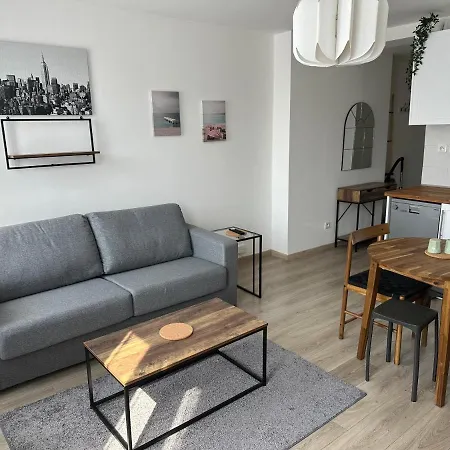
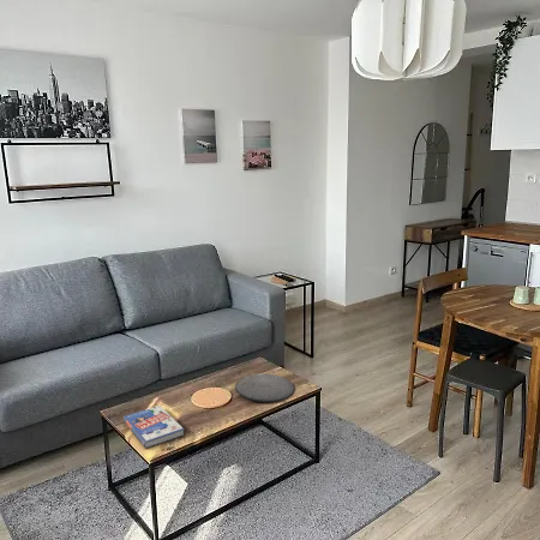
+ plate (264, 386)
+ book (152, 425)
